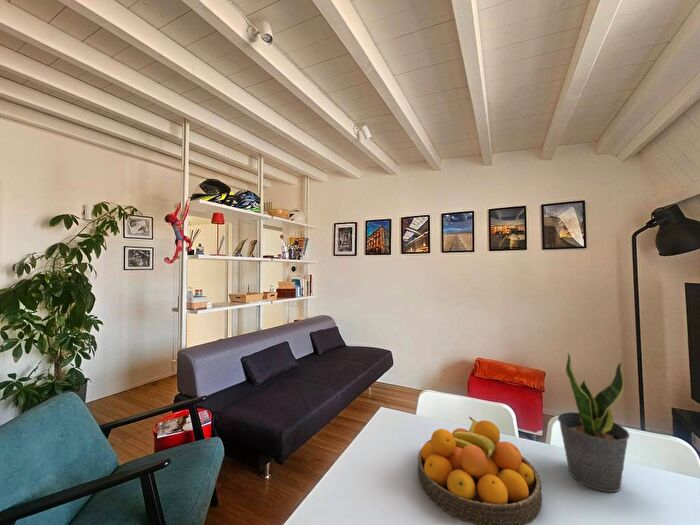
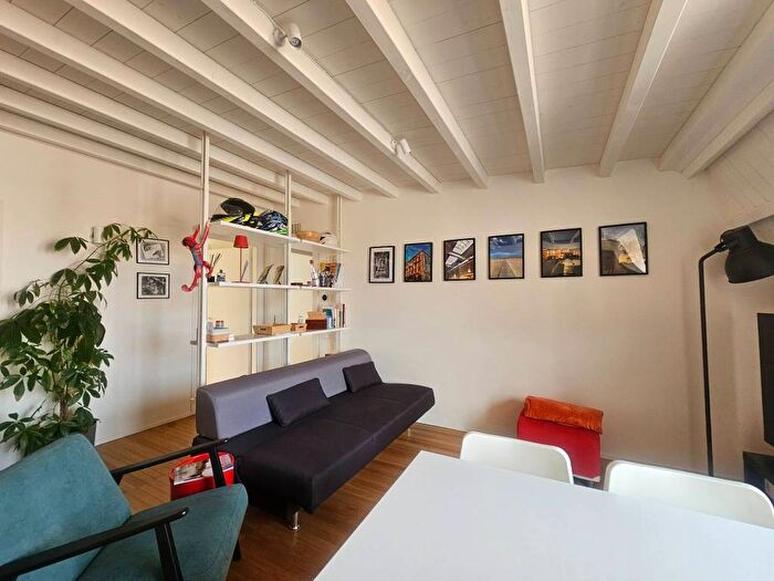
- fruit bowl (474, 456)
- potted plant (590, 413)
